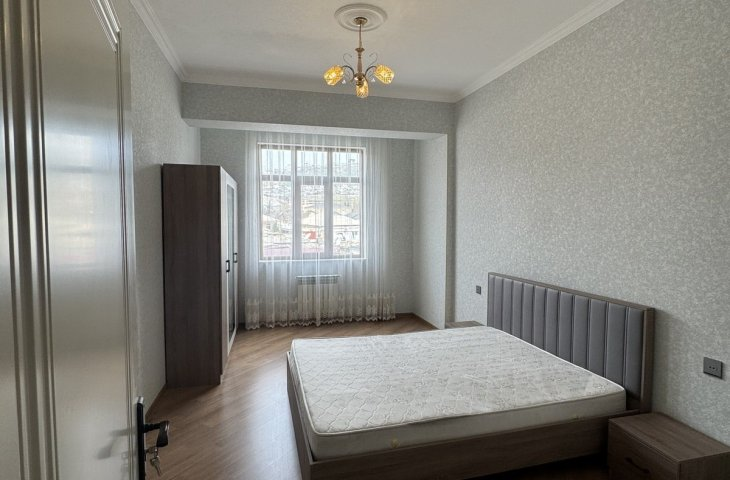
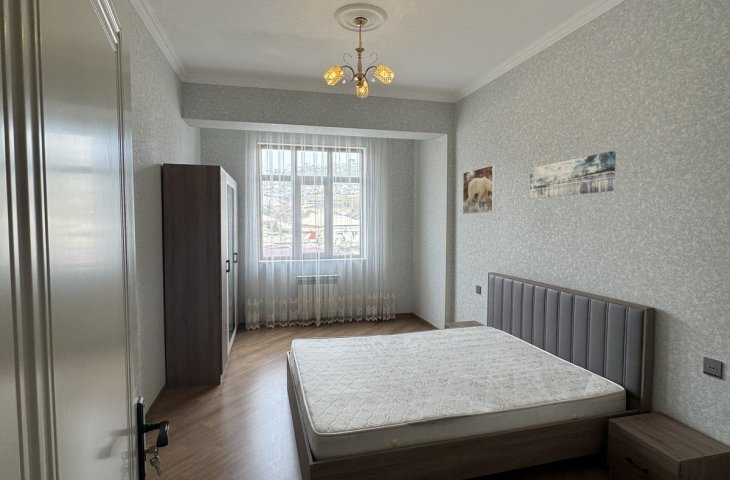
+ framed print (478, 191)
+ wall art (567, 178)
